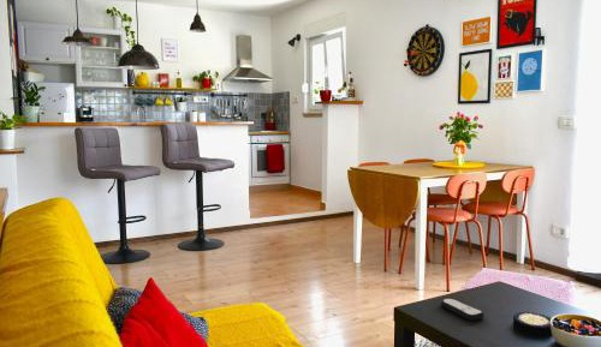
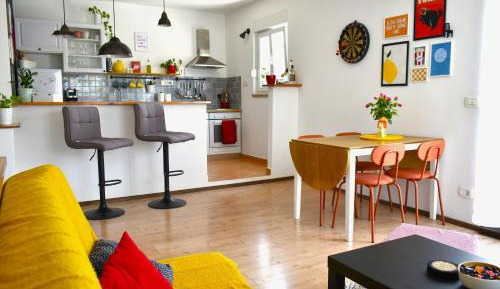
- remote control (460, 307)
